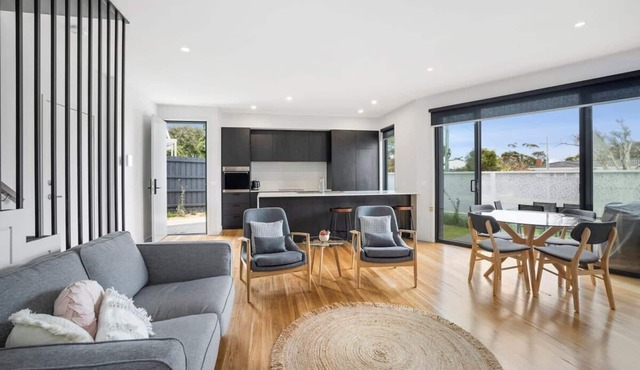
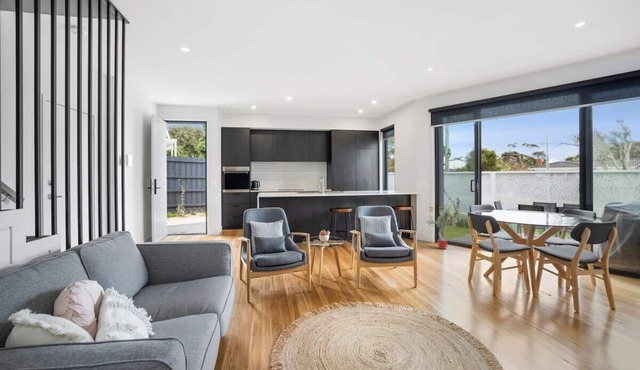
+ potted tree (443, 224)
